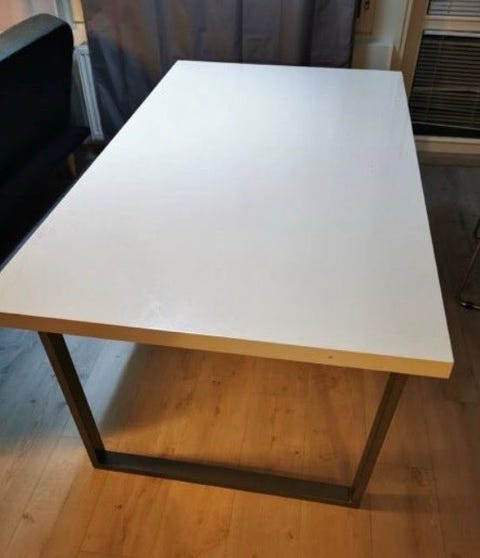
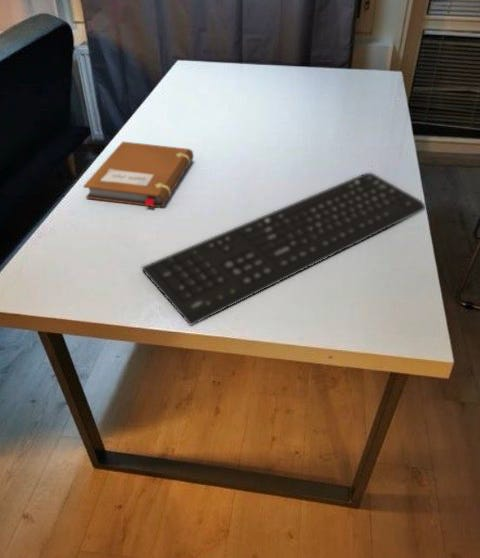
+ keyboard (293, 234)
+ notebook (141, 173)
